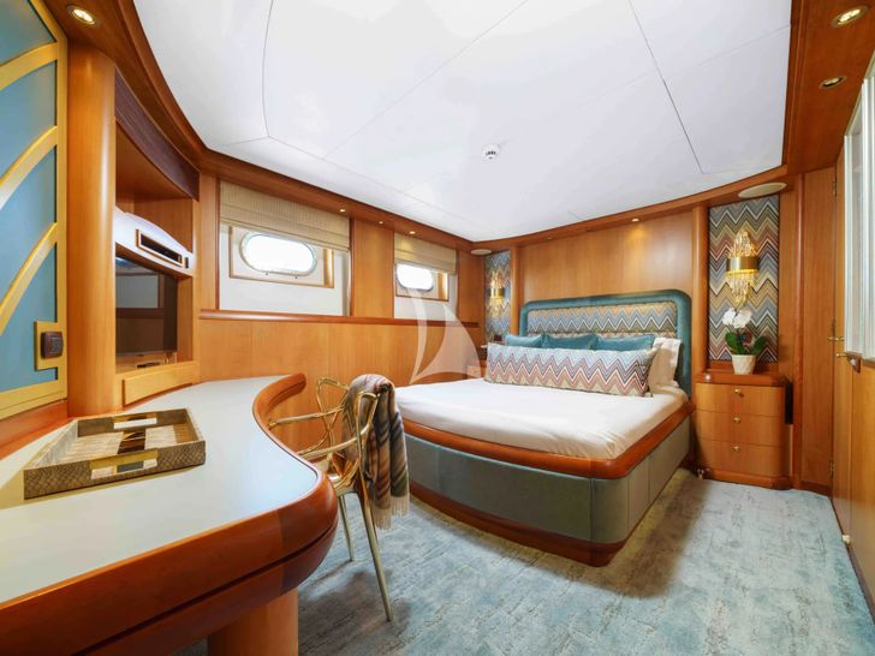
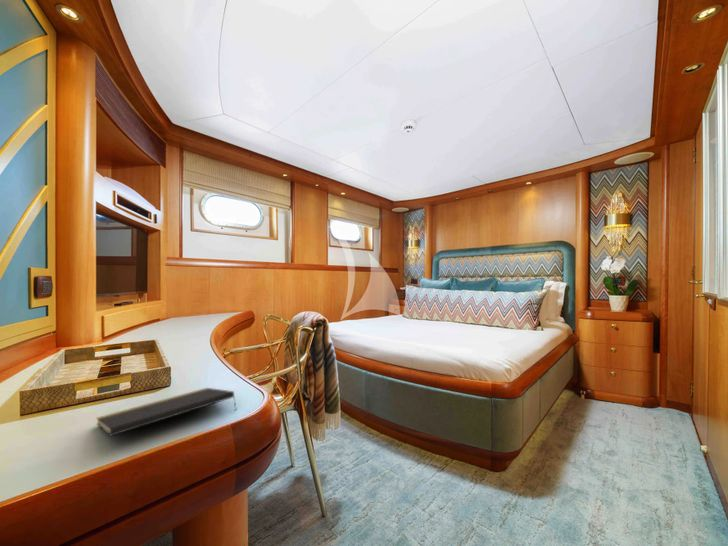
+ notepad (168, 407)
